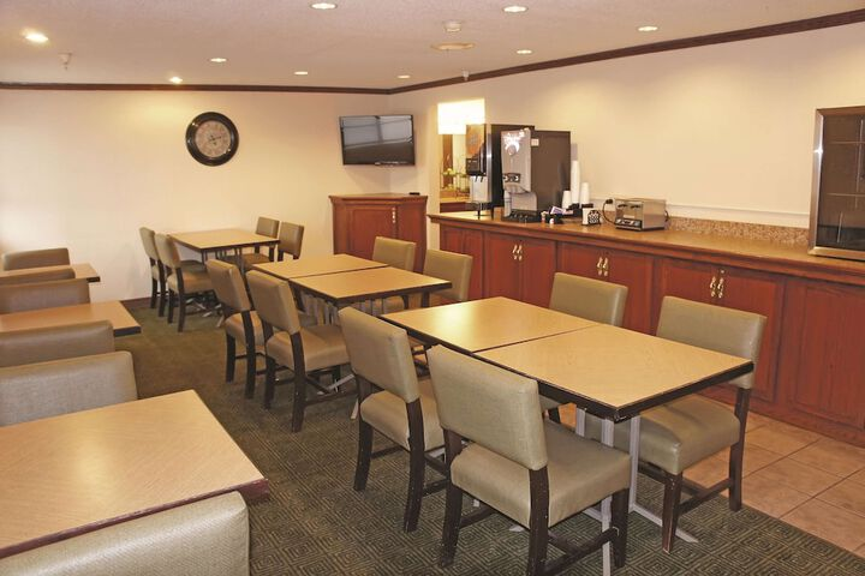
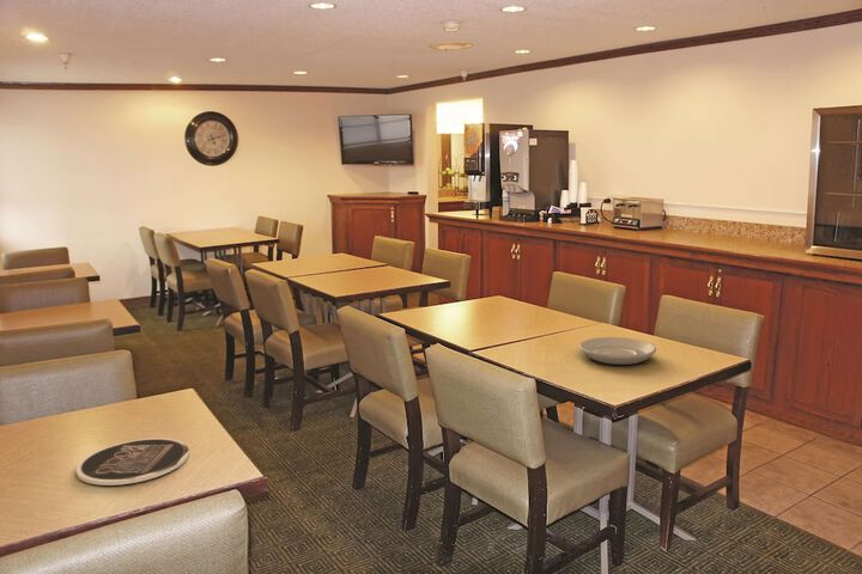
+ plate (617, 352)
+ plate (134, 459)
